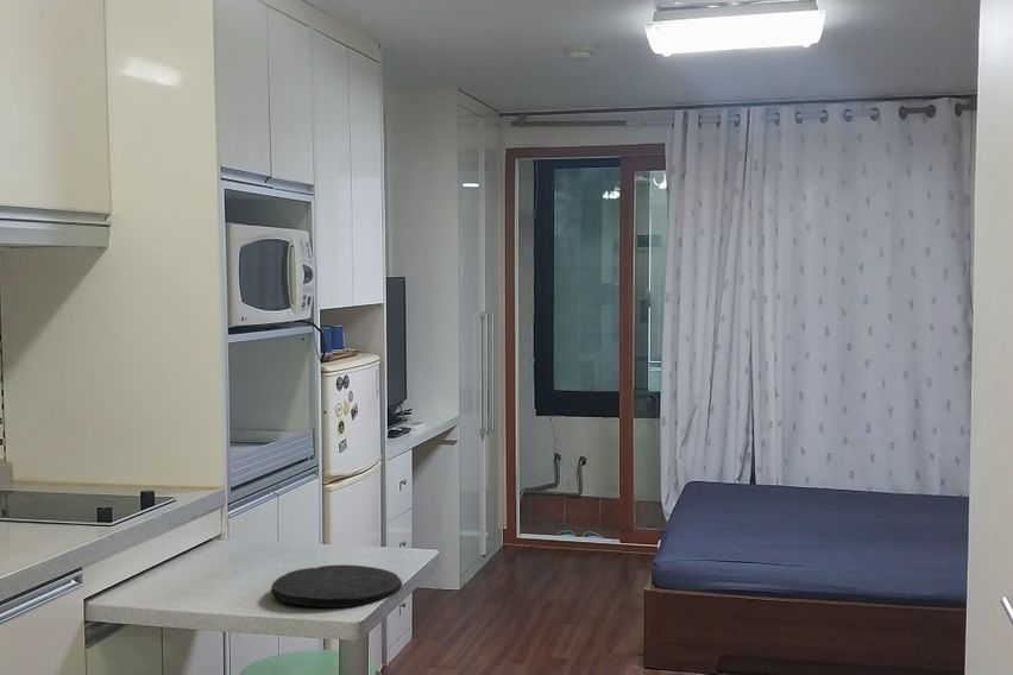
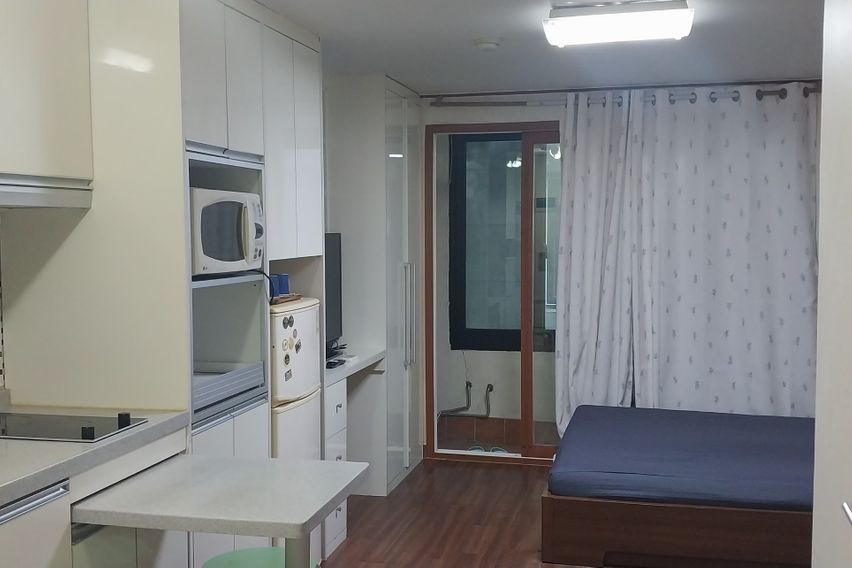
- plate (336, 583)
